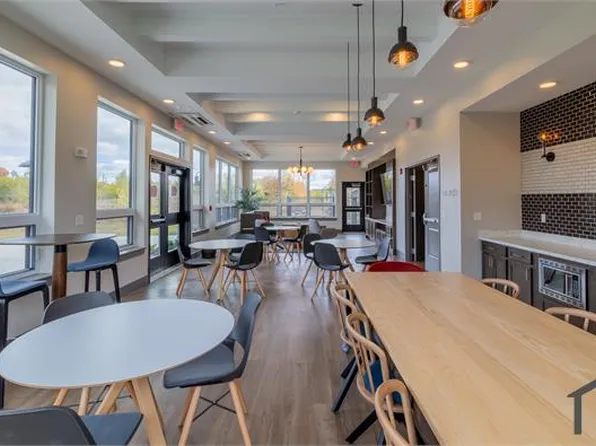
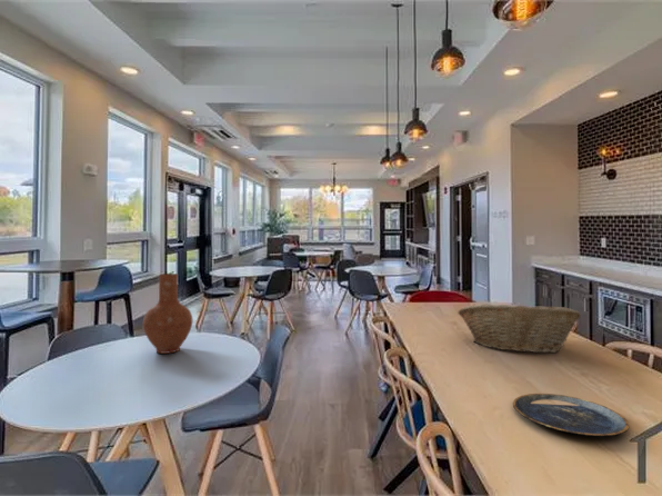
+ vase (168, 311)
+ plate (566, 414)
+ fruit basket (515, 323)
